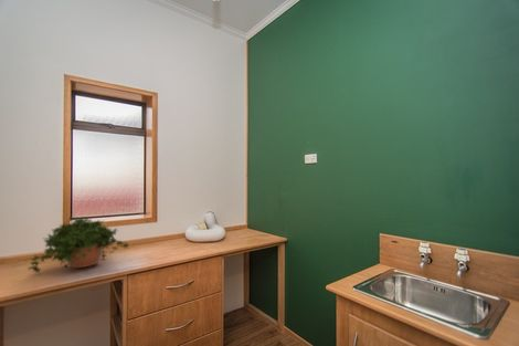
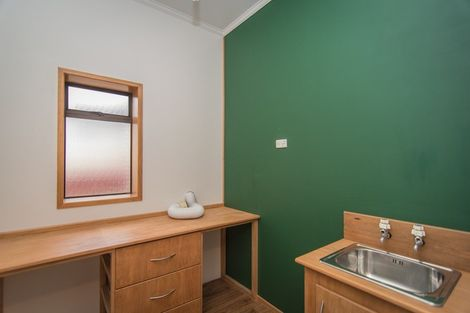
- potted plant (82, 242)
